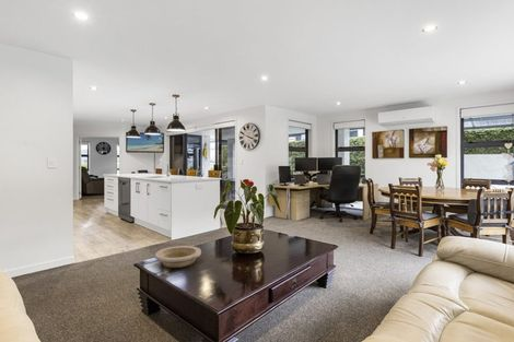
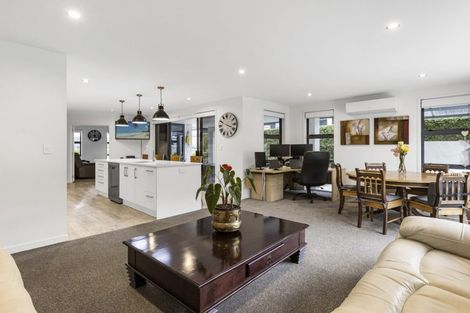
- bowl (178, 257)
